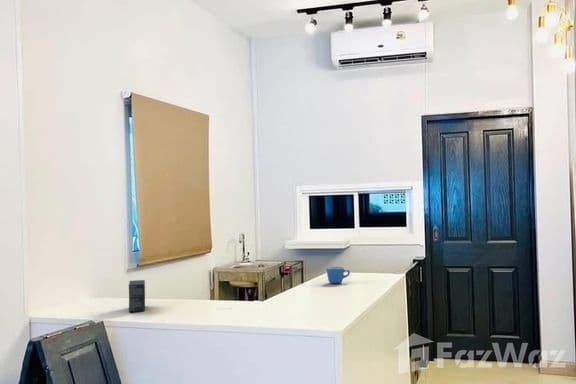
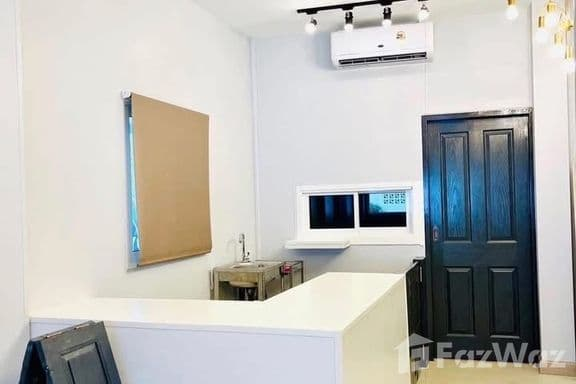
- mug (338, 275)
- small box (137, 295)
